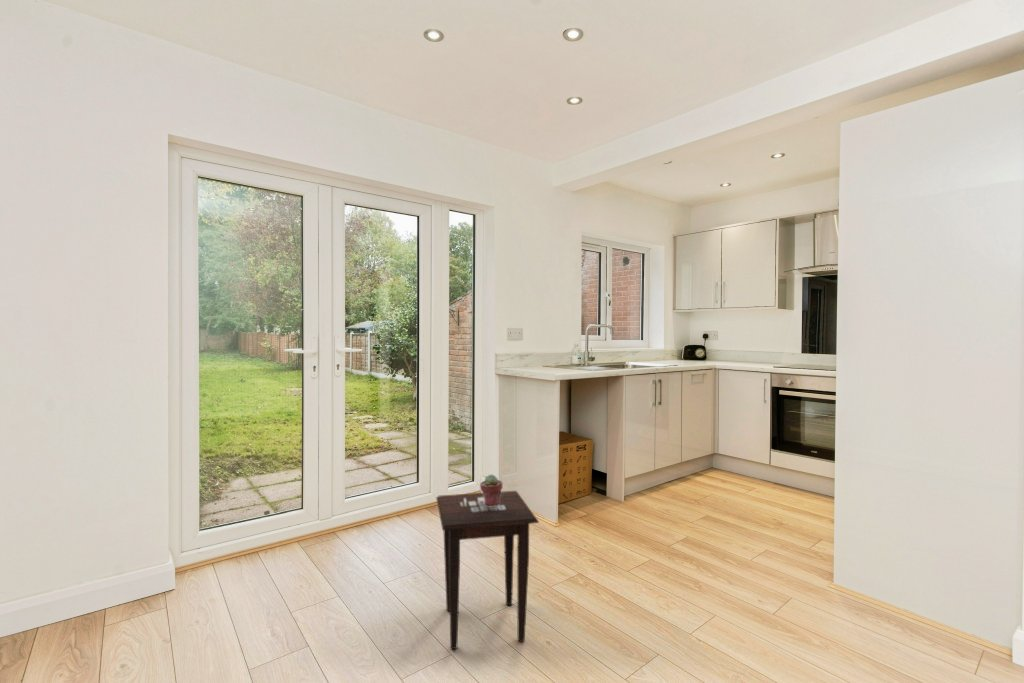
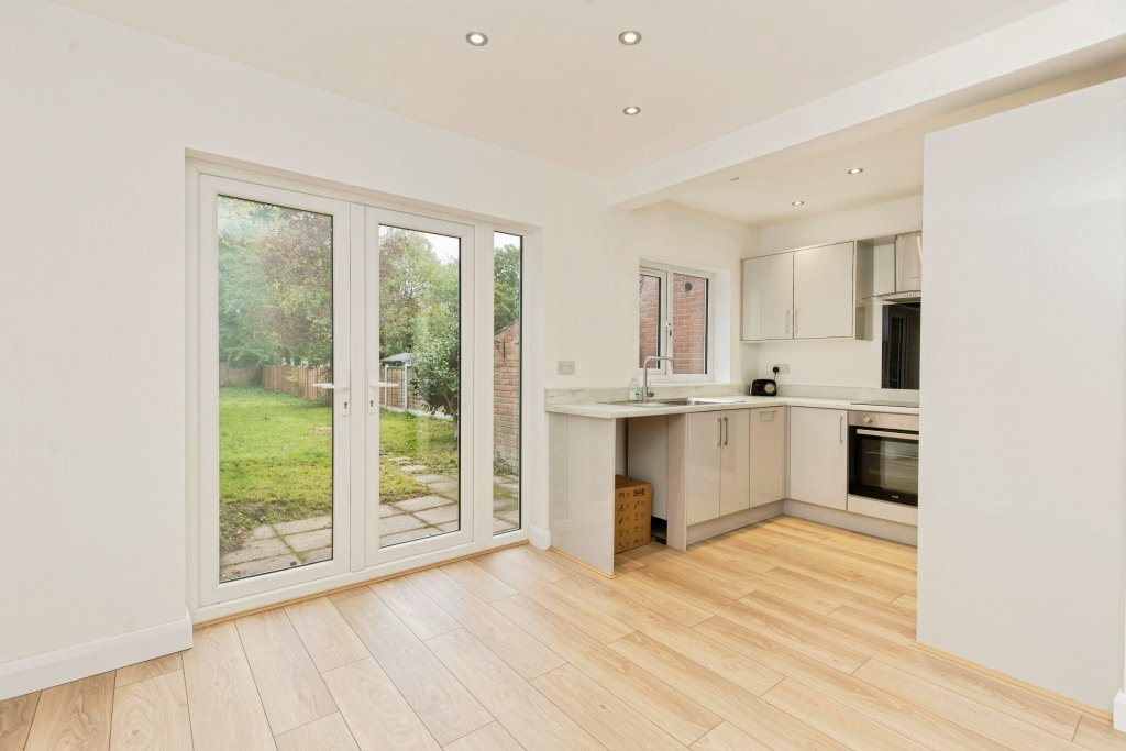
- side table (505, 563)
- potted succulent (491, 491)
